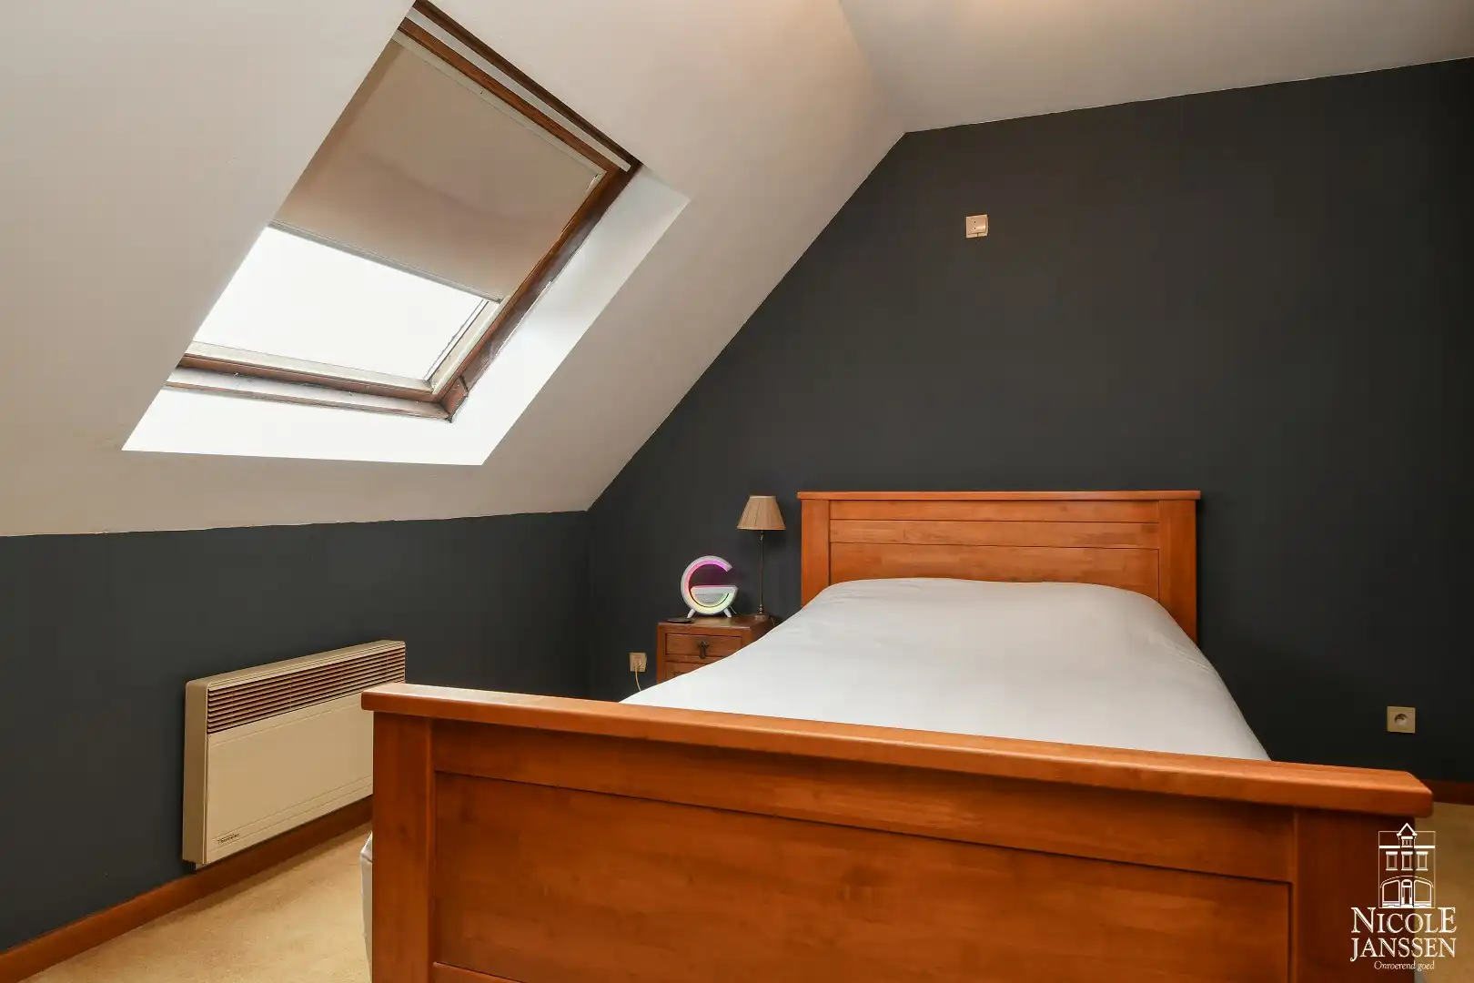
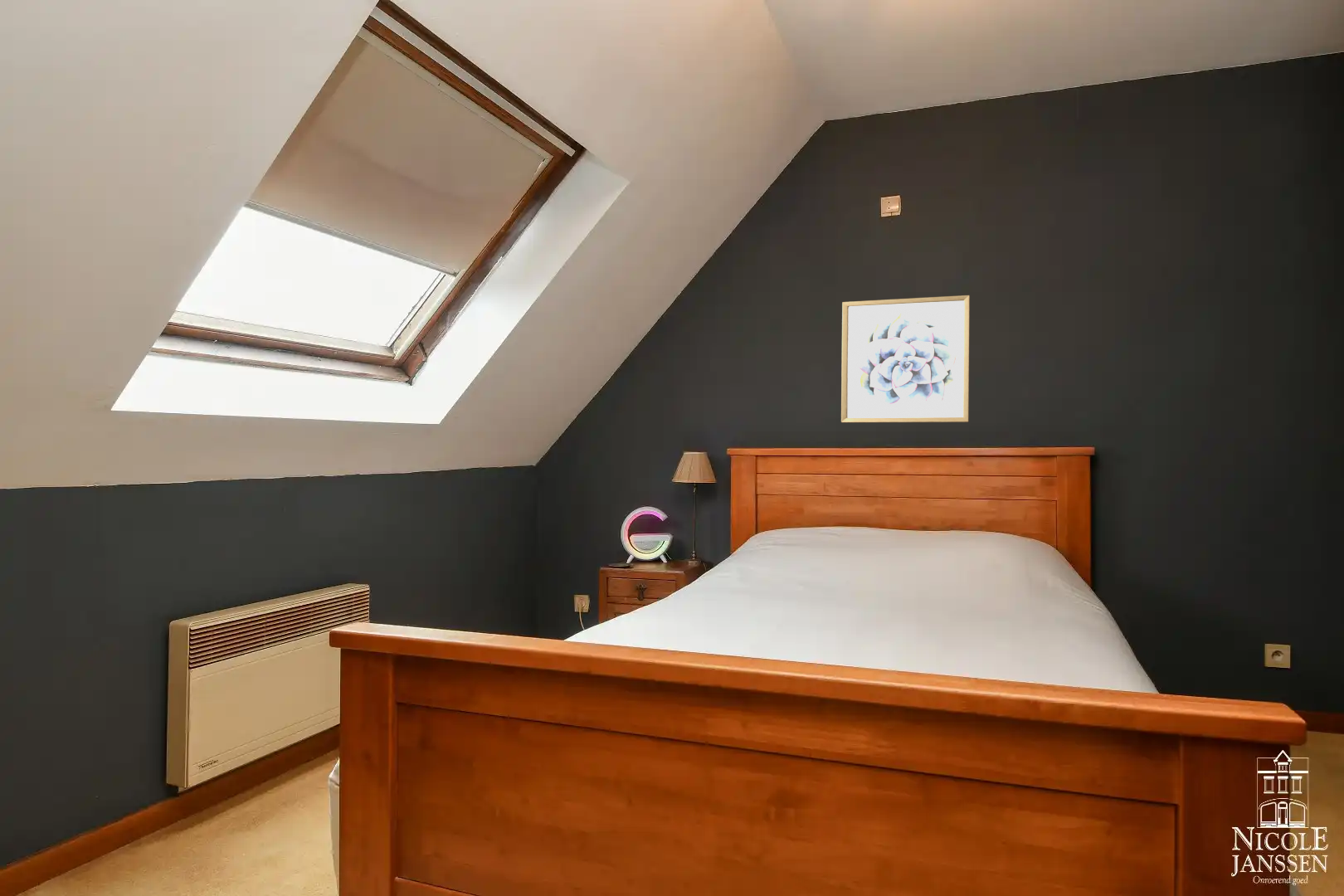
+ wall art (903, 360)
